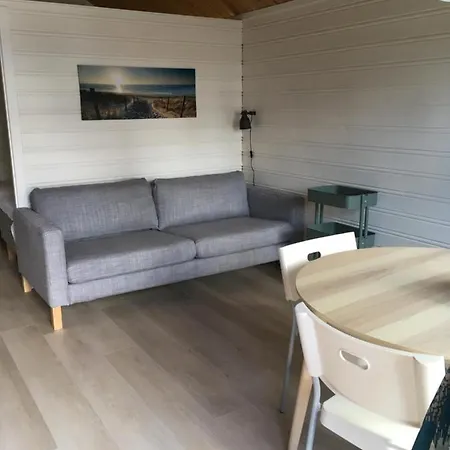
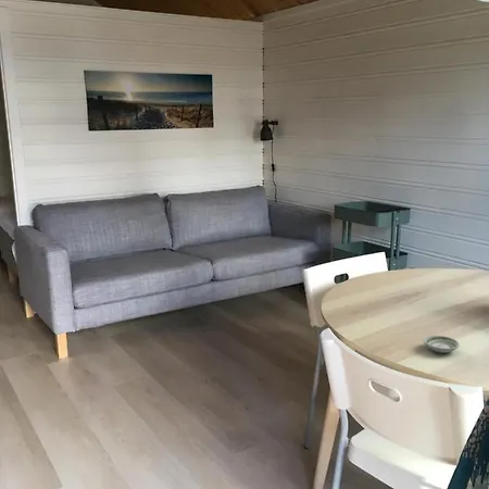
+ saucer (440, 344)
